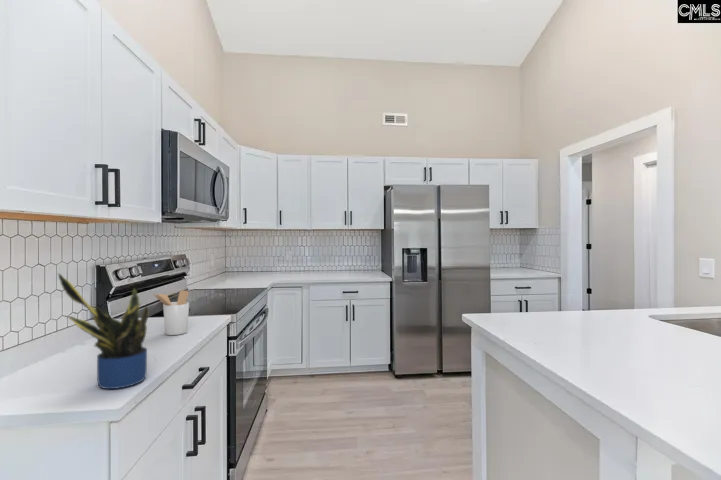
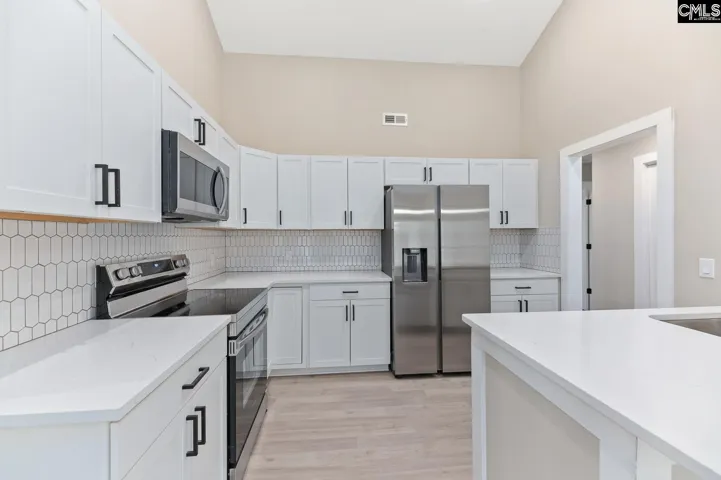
- potted plant (108, 329)
- utensil holder (170, 311)
